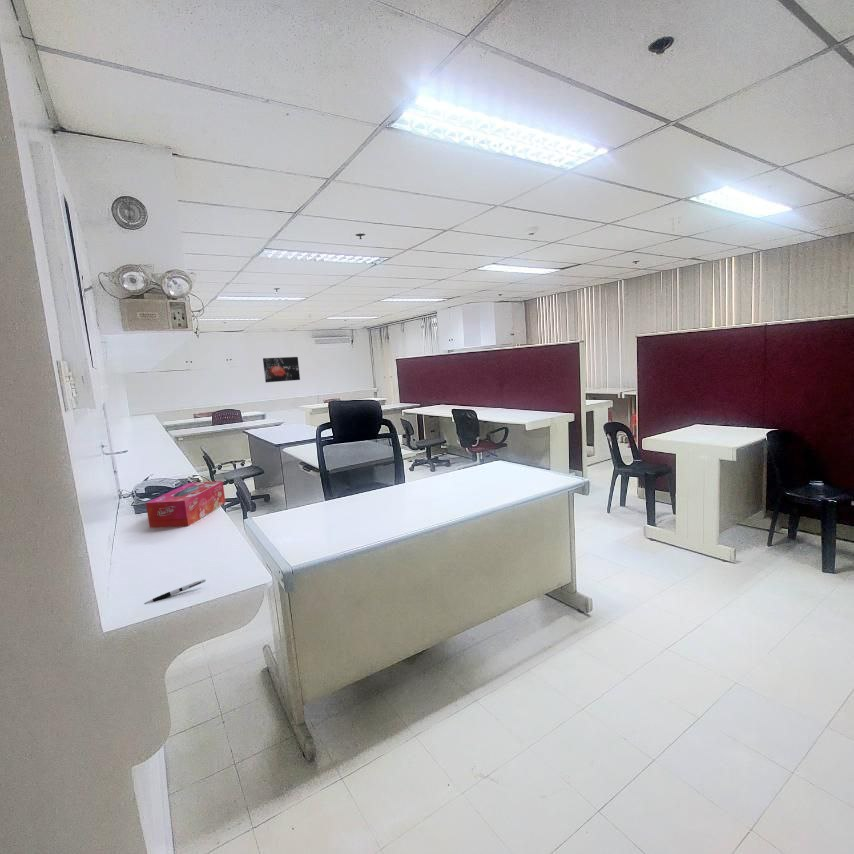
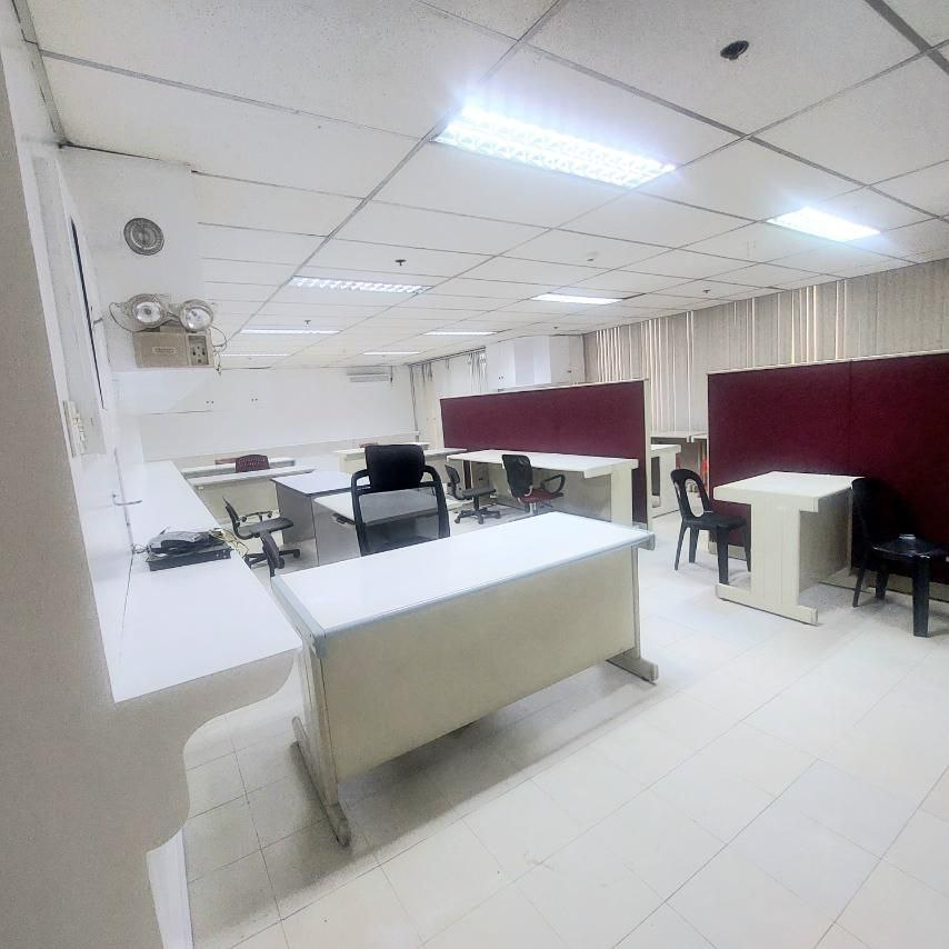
- pen (176, 591)
- wall art (281, 369)
- tissue box (188, 502)
